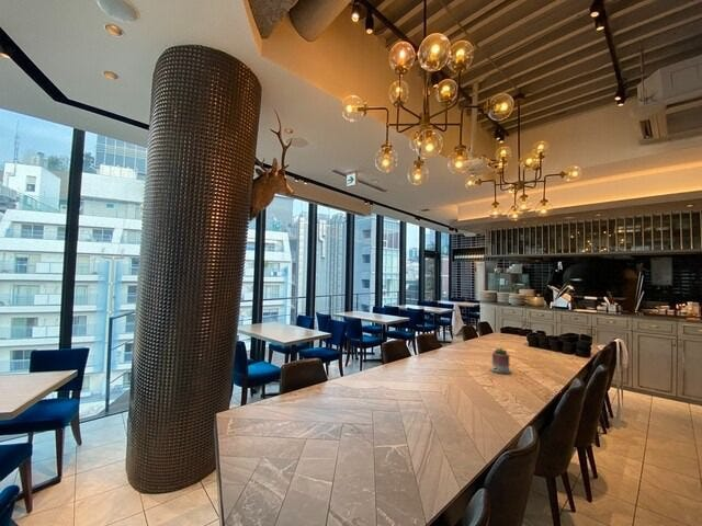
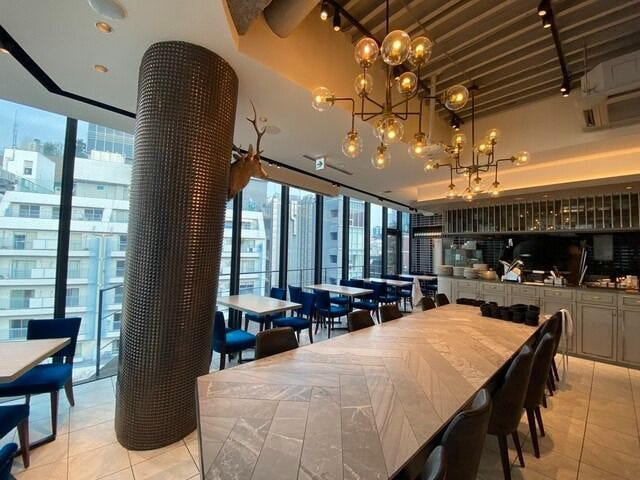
- succulent planter (500, 359)
